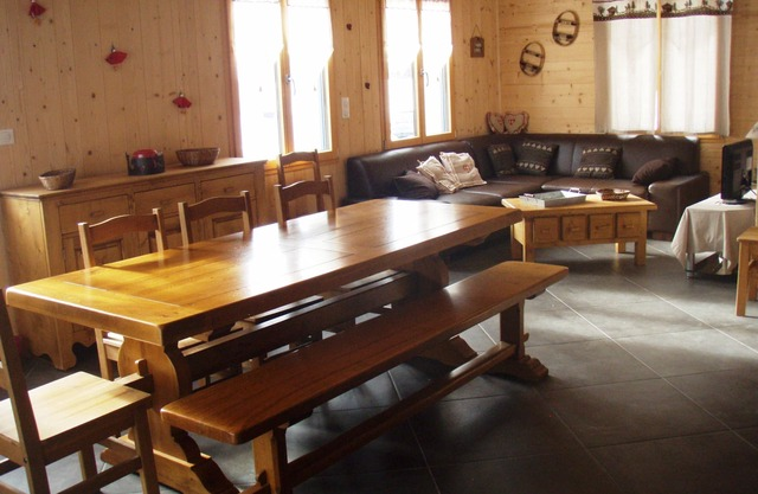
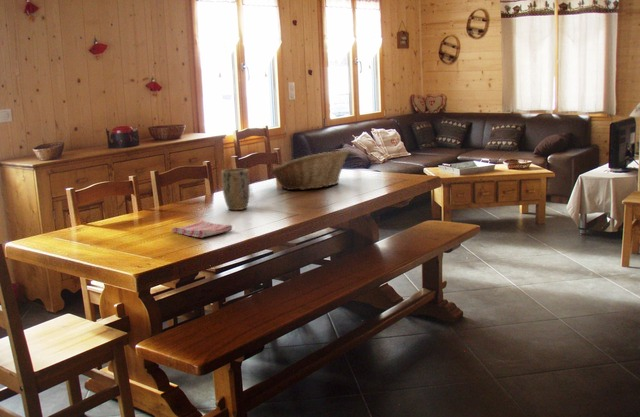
+ fruit basket (311, 168)
+ dish towel (202, 227)
+ plant pot (235, 189)
